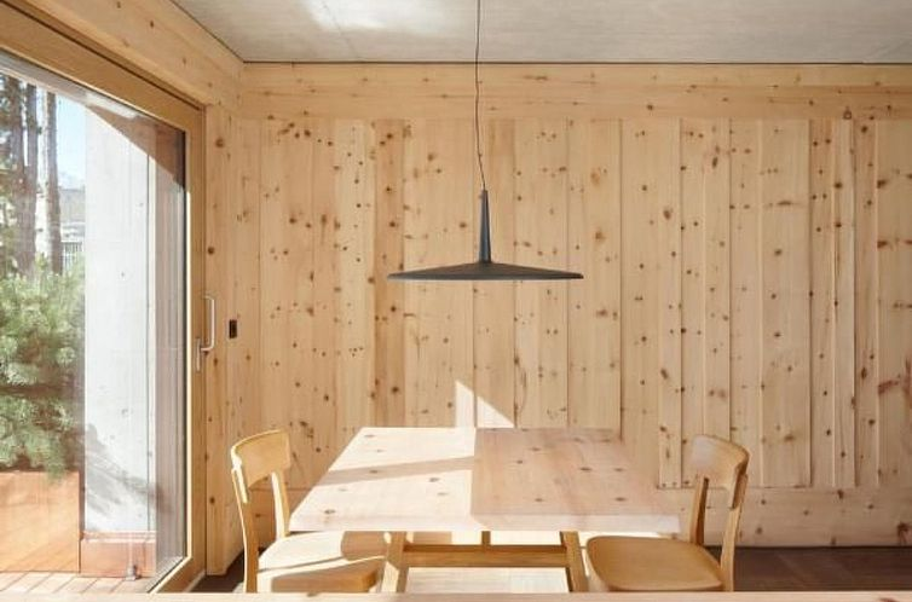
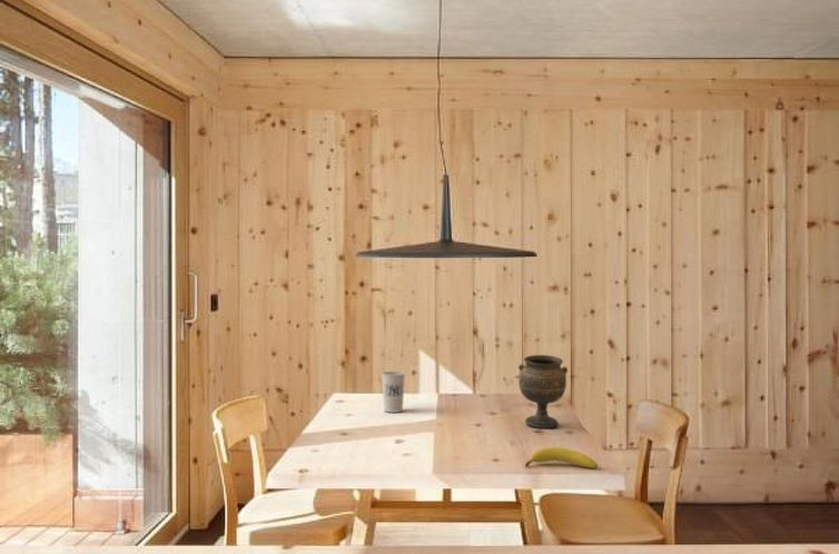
+ cup (393, 392)
+ goblet (542, 392)
+ fruit (561, 457)
